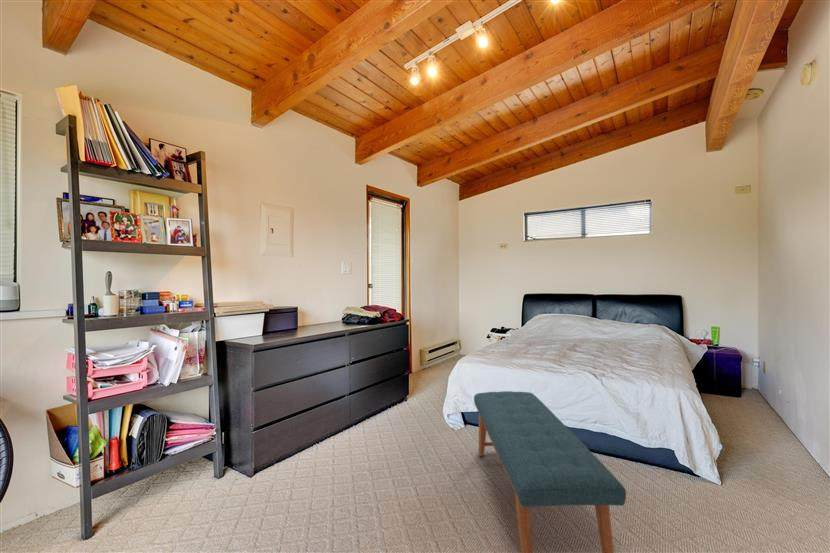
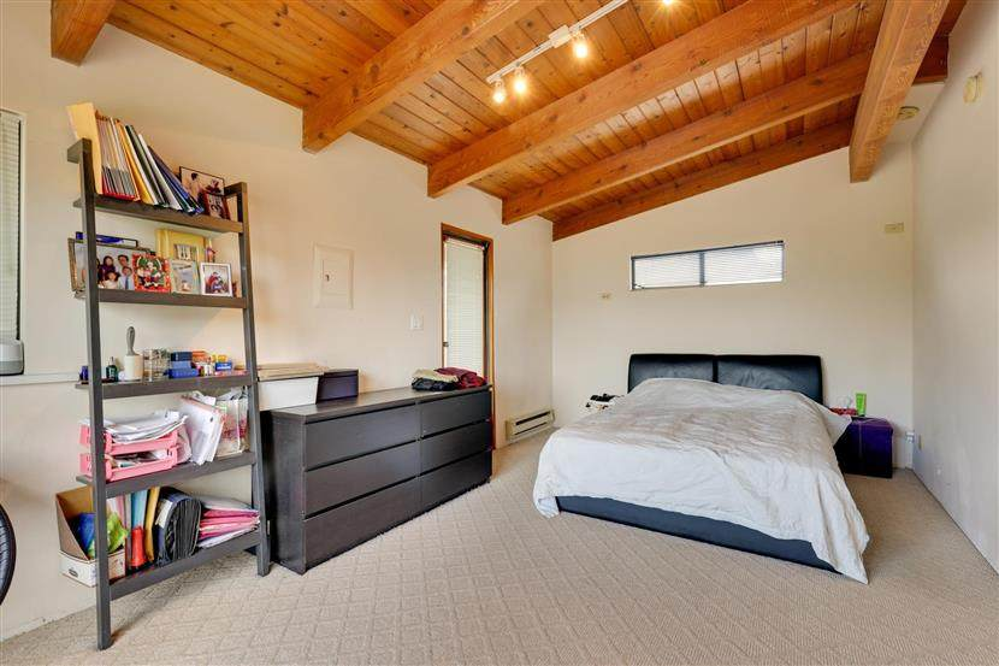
- bench (529, 461)
